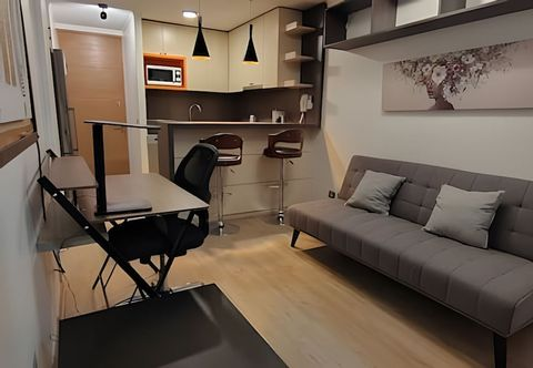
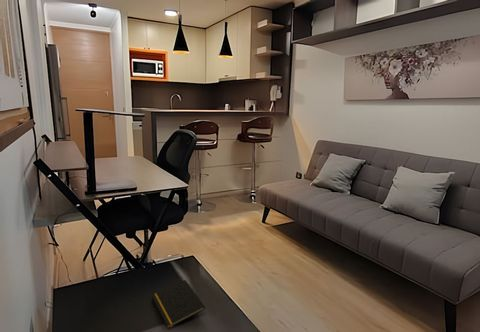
+ notepad (177, 301)
